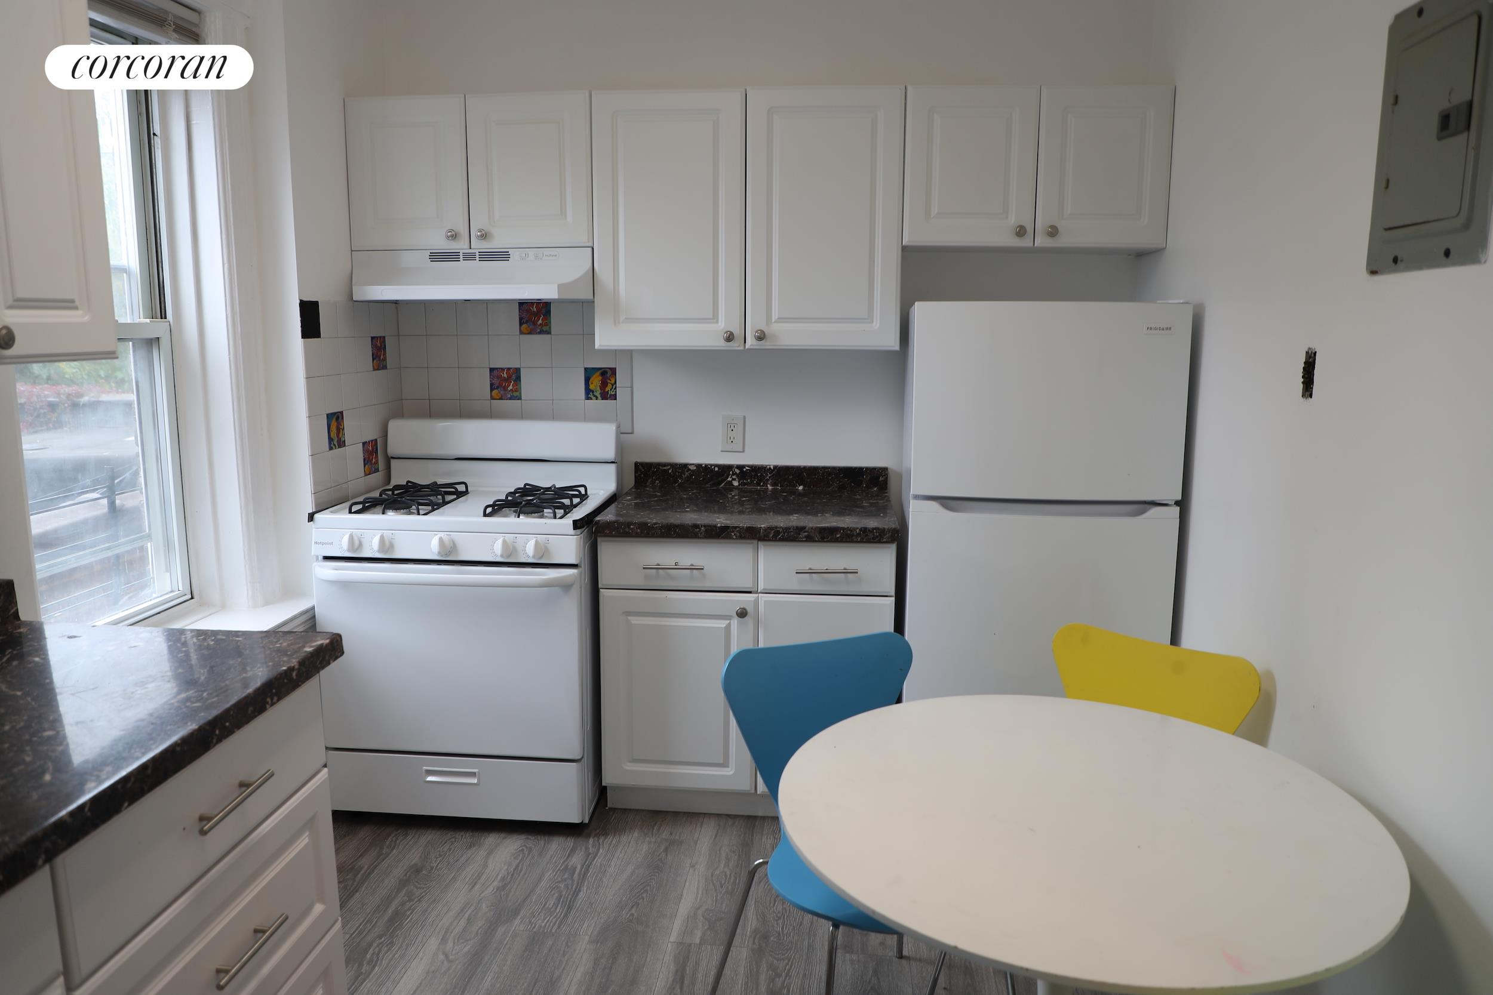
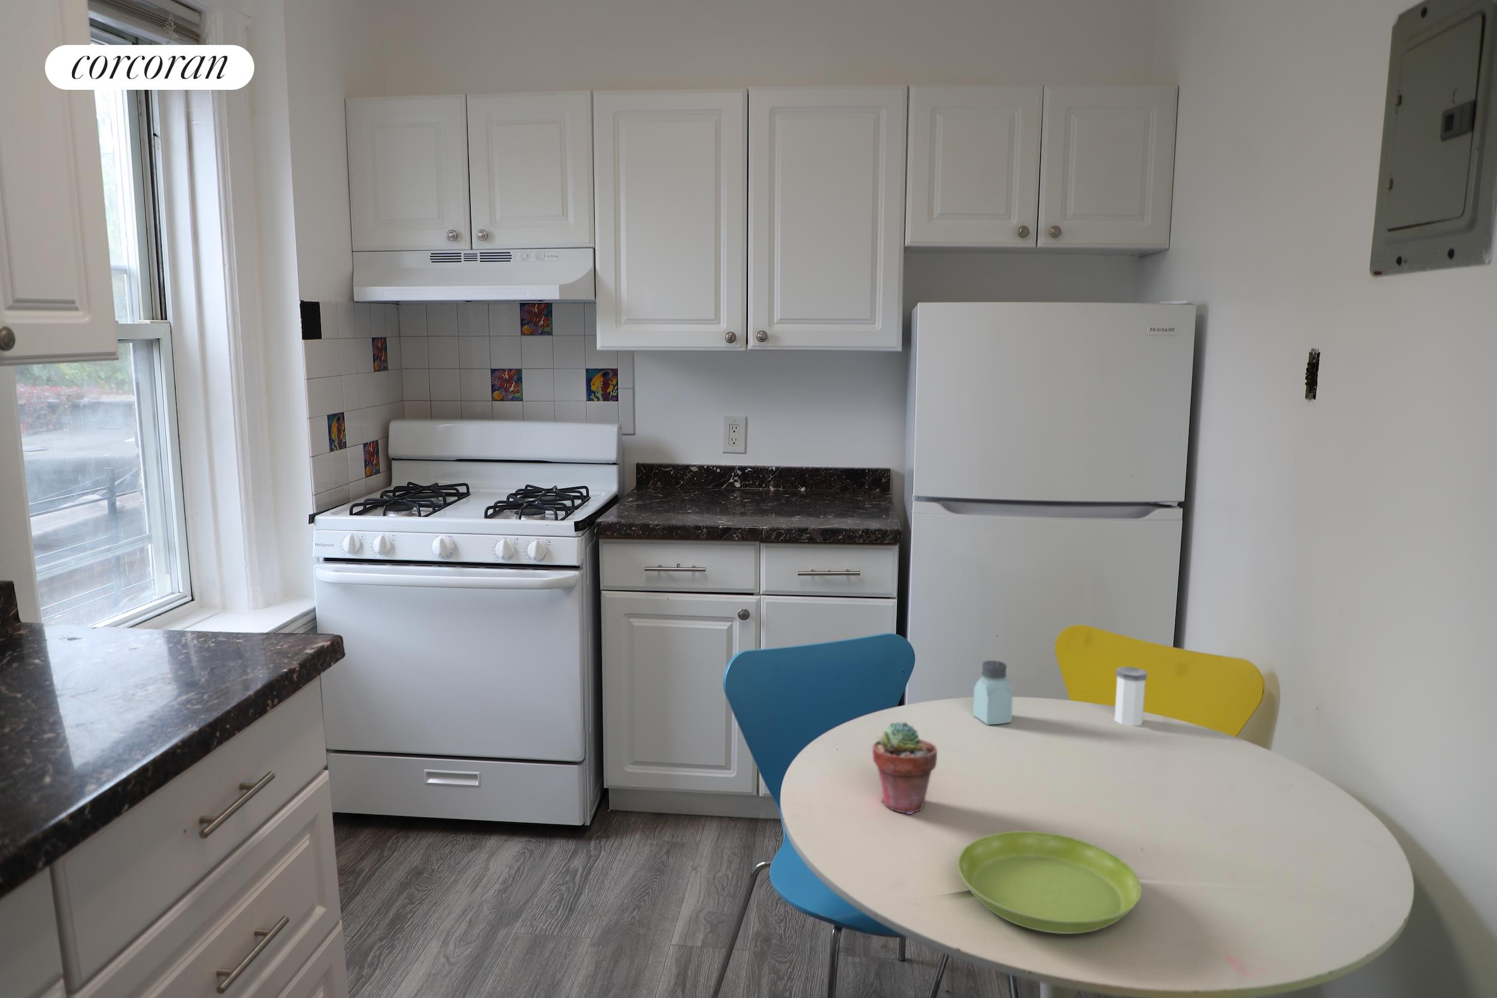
+ salt shaker (1129, 696)
+ potted succulent (903, 763)
+ saltshaker (992, 692)
+ saucer (1046, 883)
